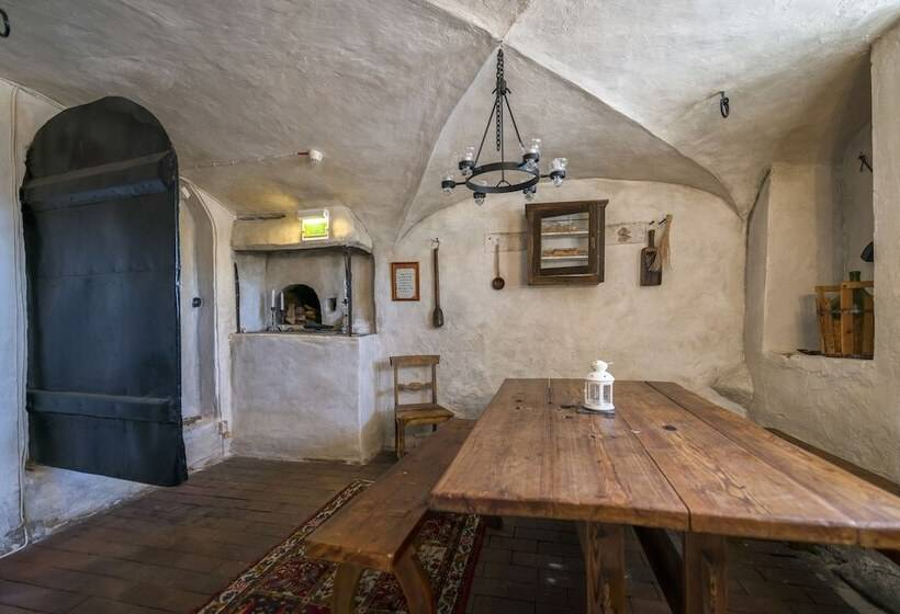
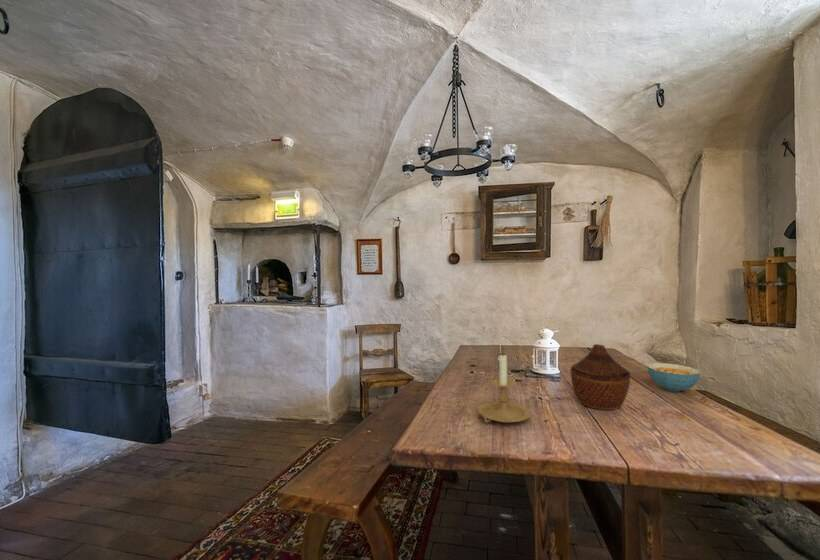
+ candle holder (503, 385)
+ woven basket (599, 374)
+ cereal bowl (672, 378)
